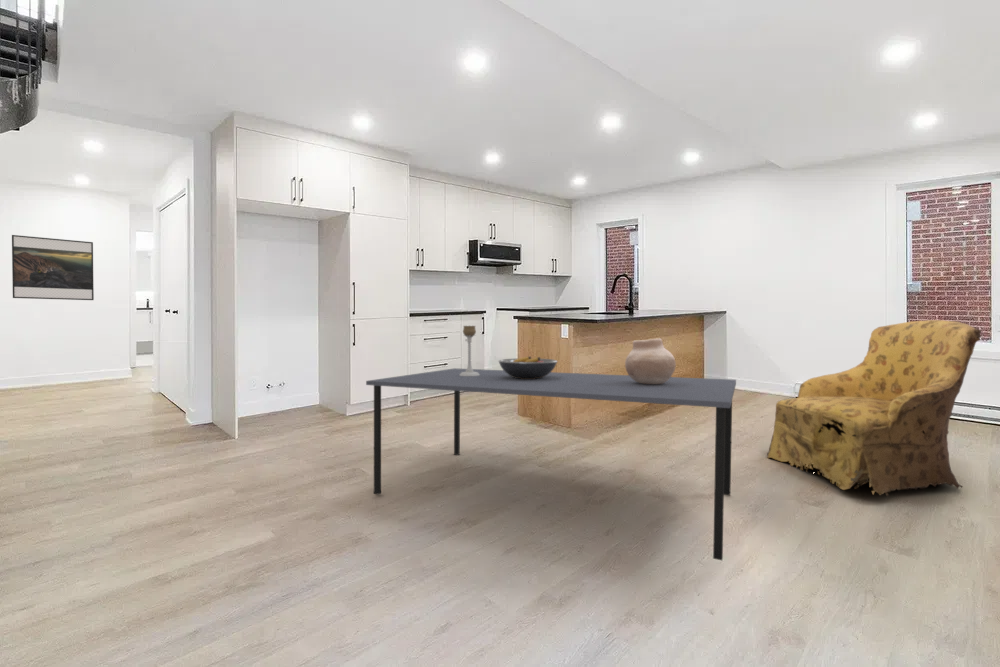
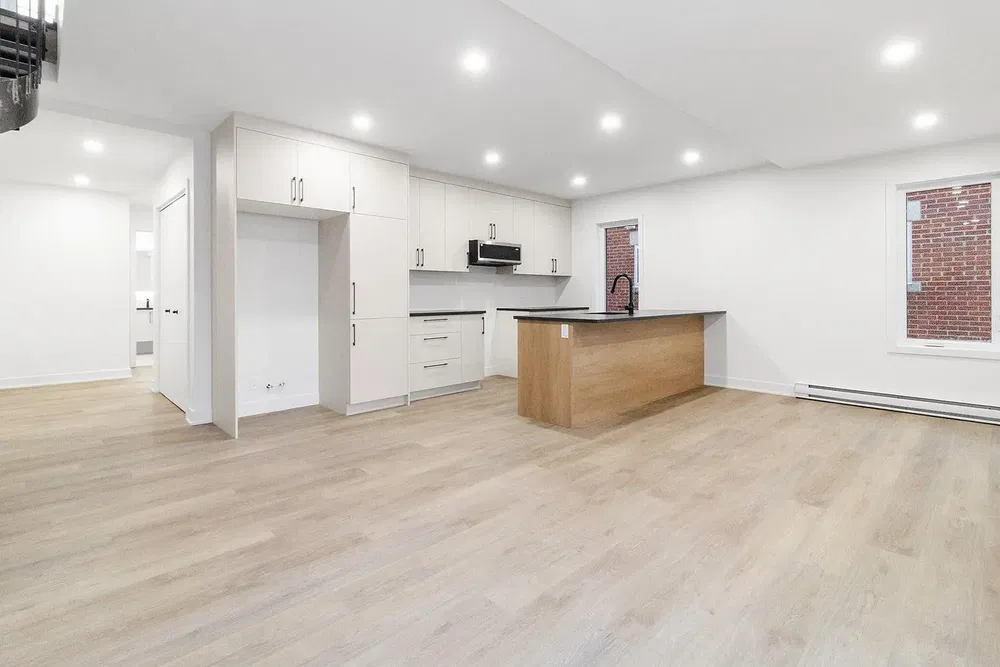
- fruit bowl (527, 366)
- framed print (54, 268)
- armchair (873, 396)
- dining table (551, 396)
- candle holder (469, 350)
- vase (650, 360)
